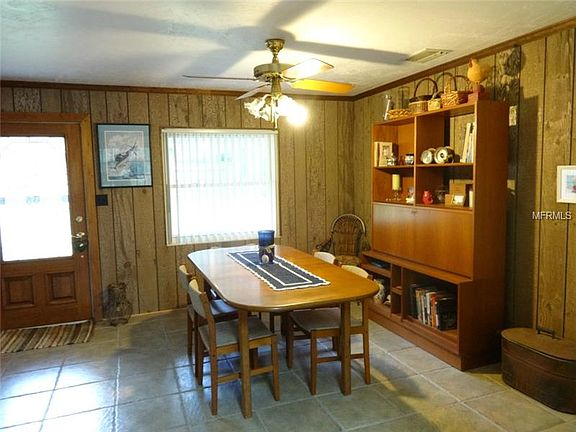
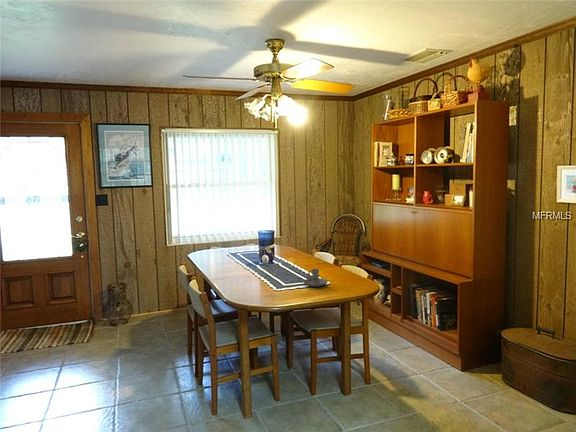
+ candle holder (314, 276)
